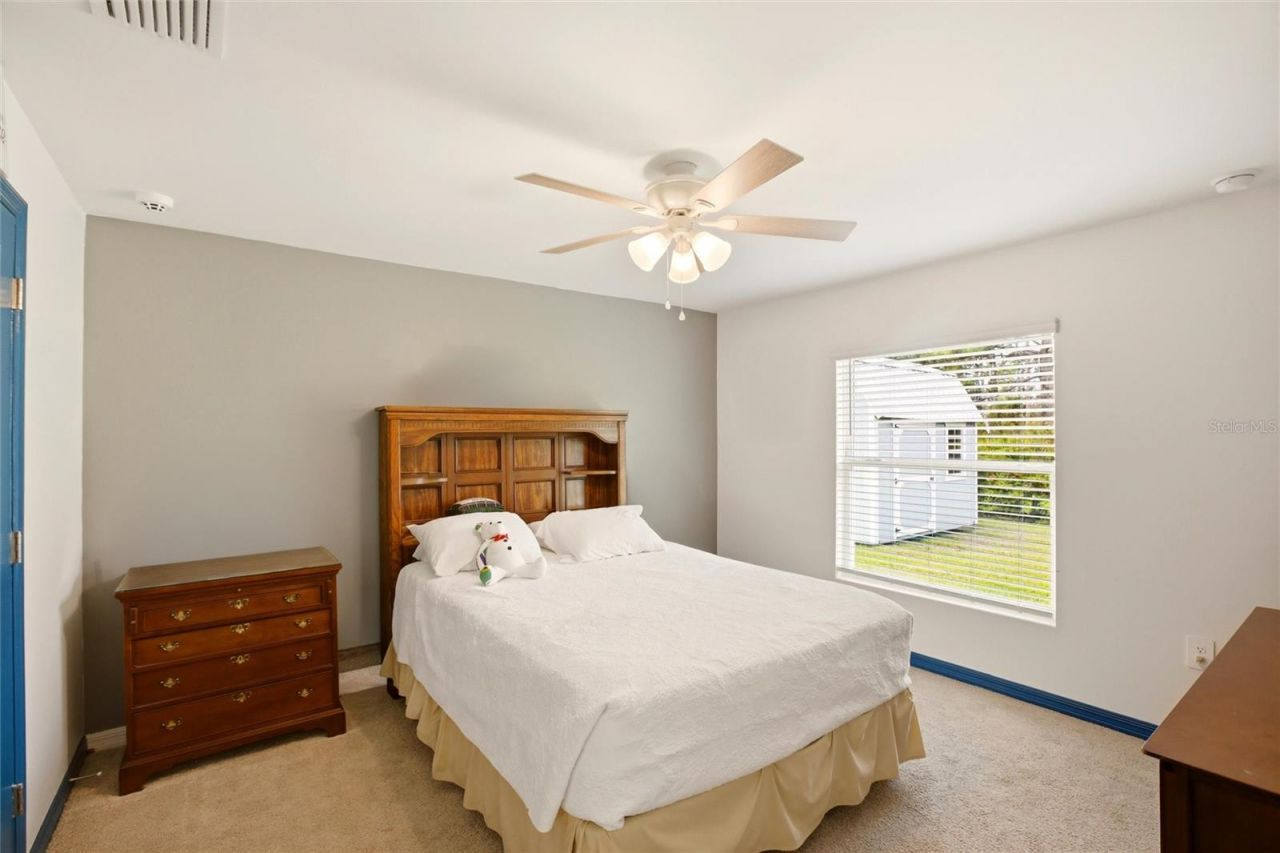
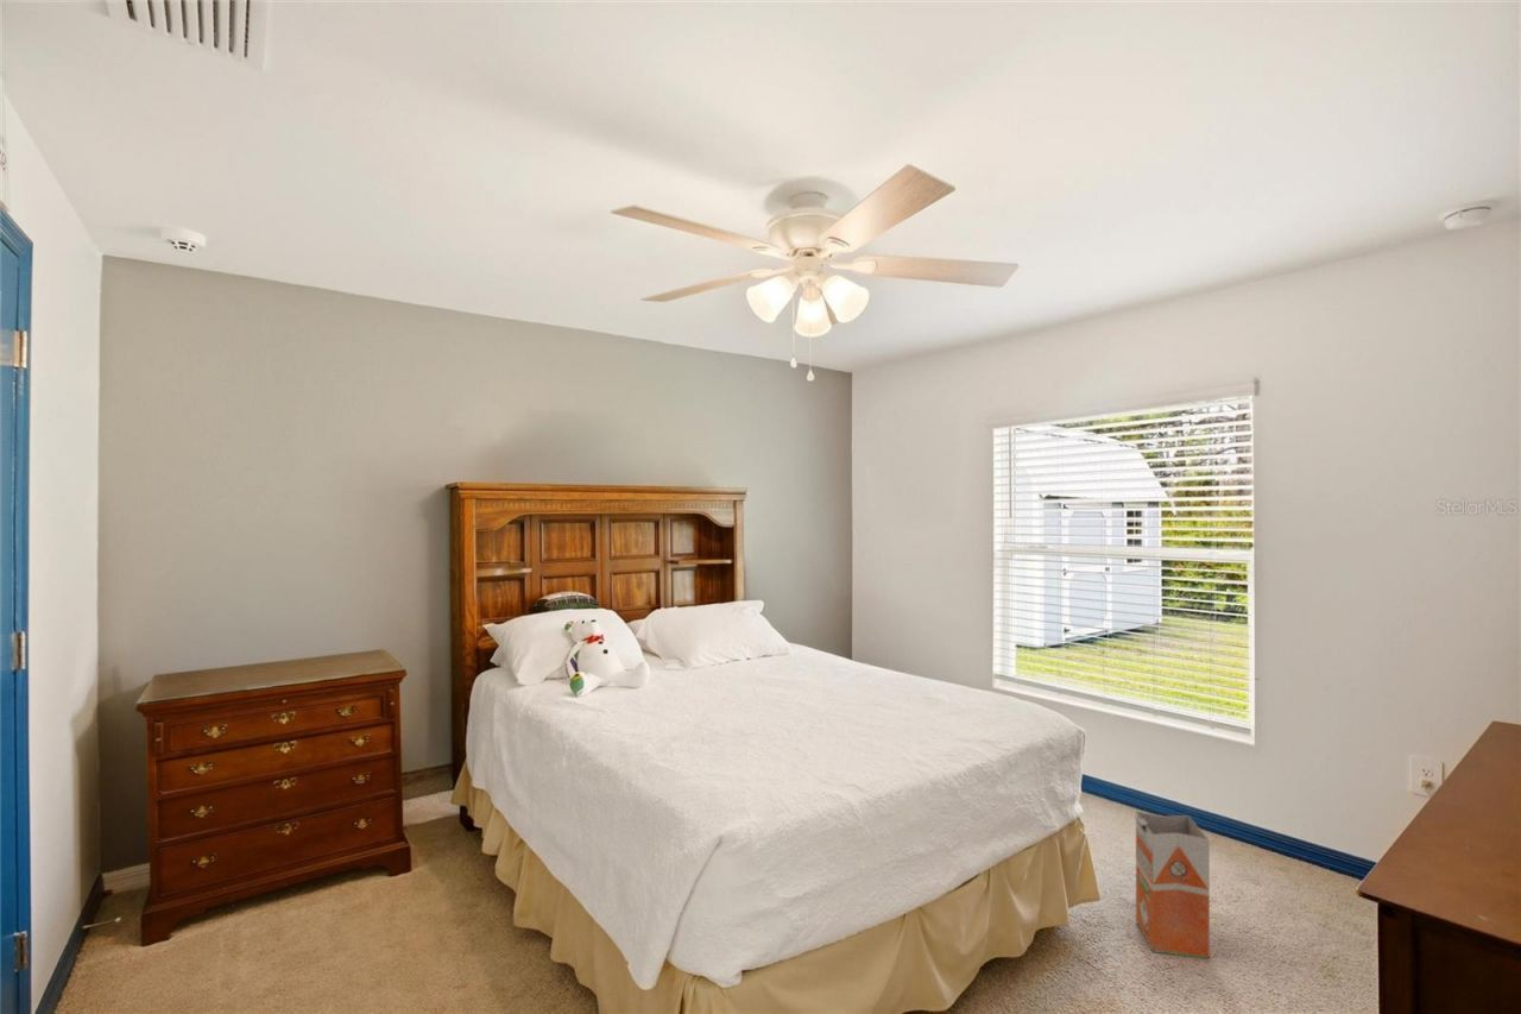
+ waste bin (1166, 878)
